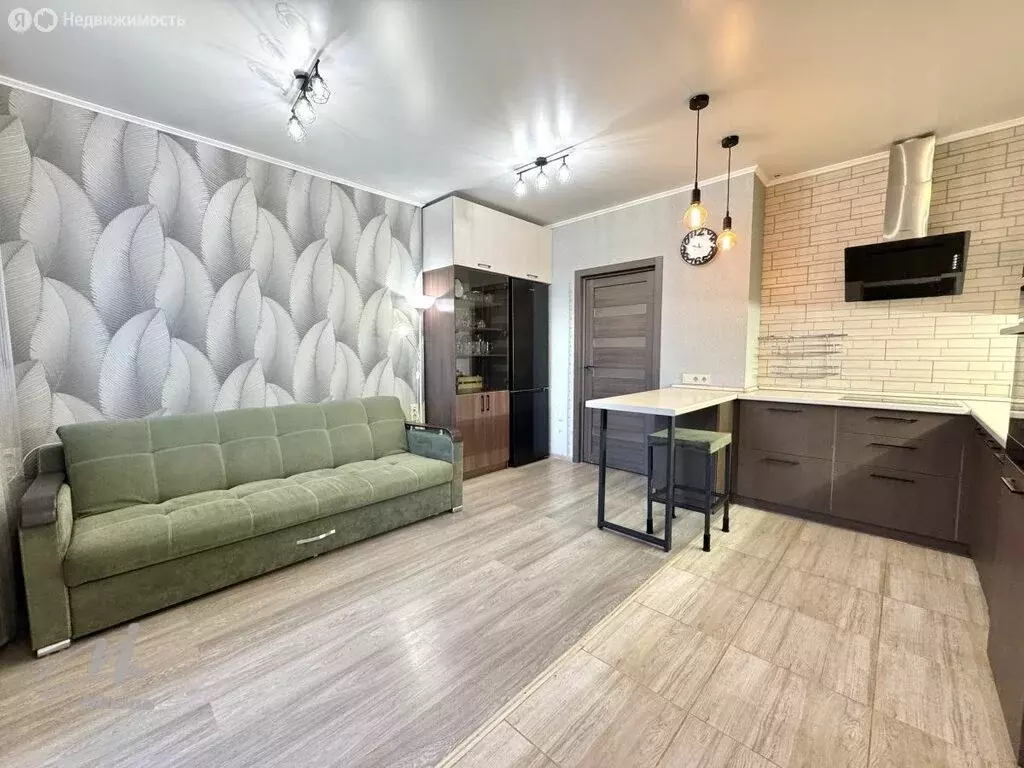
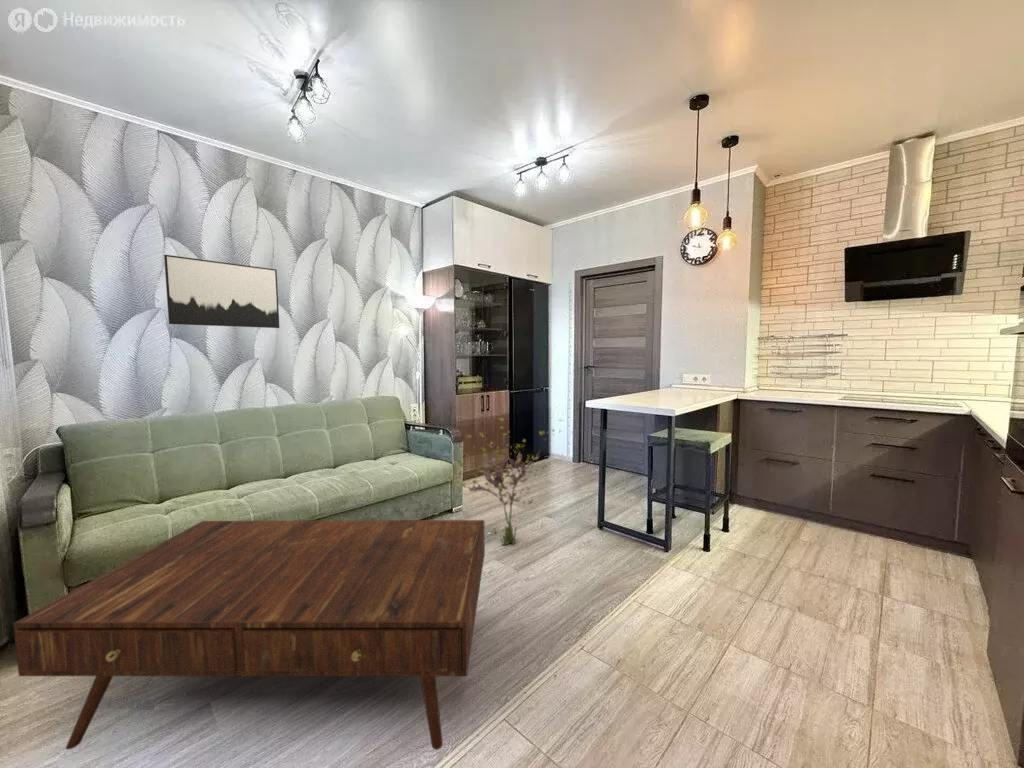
+ decorative plant (495, 477)
+ coffee table (302, 615)
+ wall art (226, 294)
